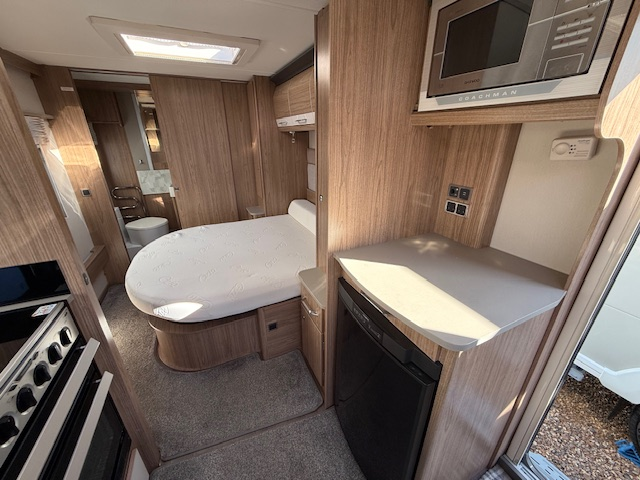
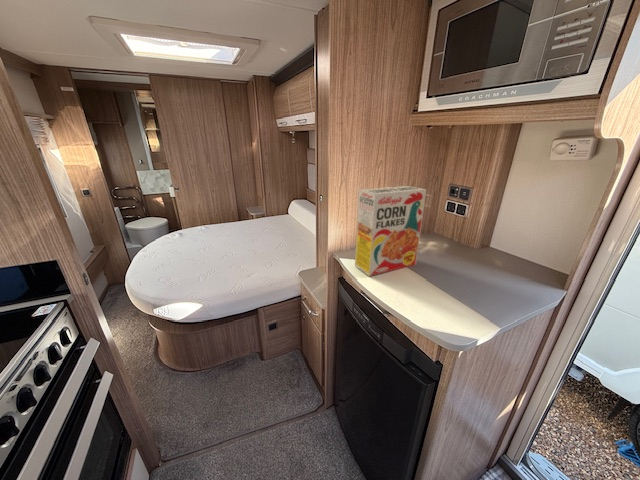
+ cereal box (388, 229)
